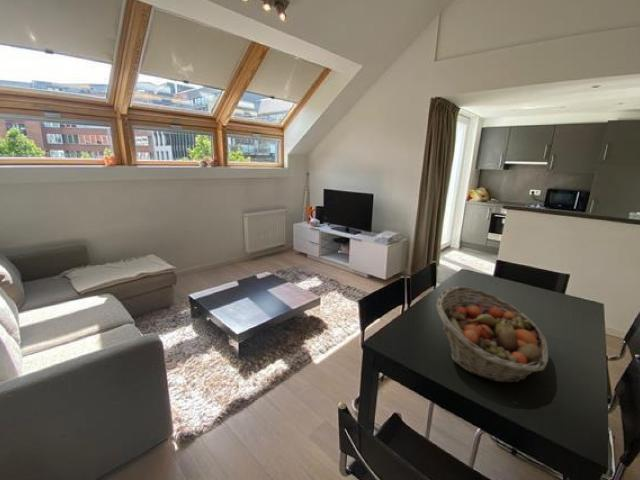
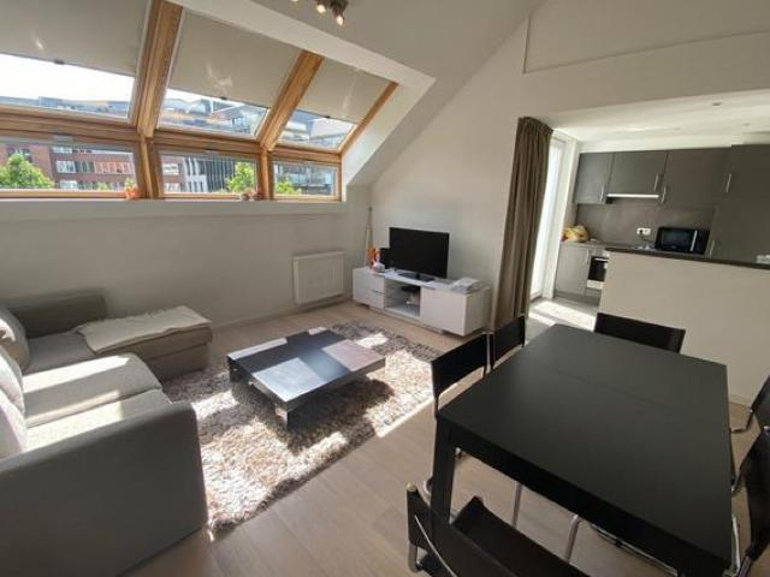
- fruit basket (488, 330)
